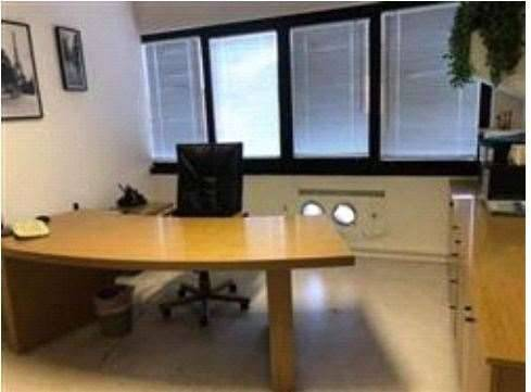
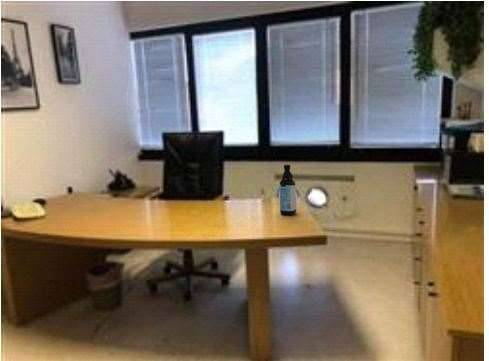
+ water bottle (287, 189)
